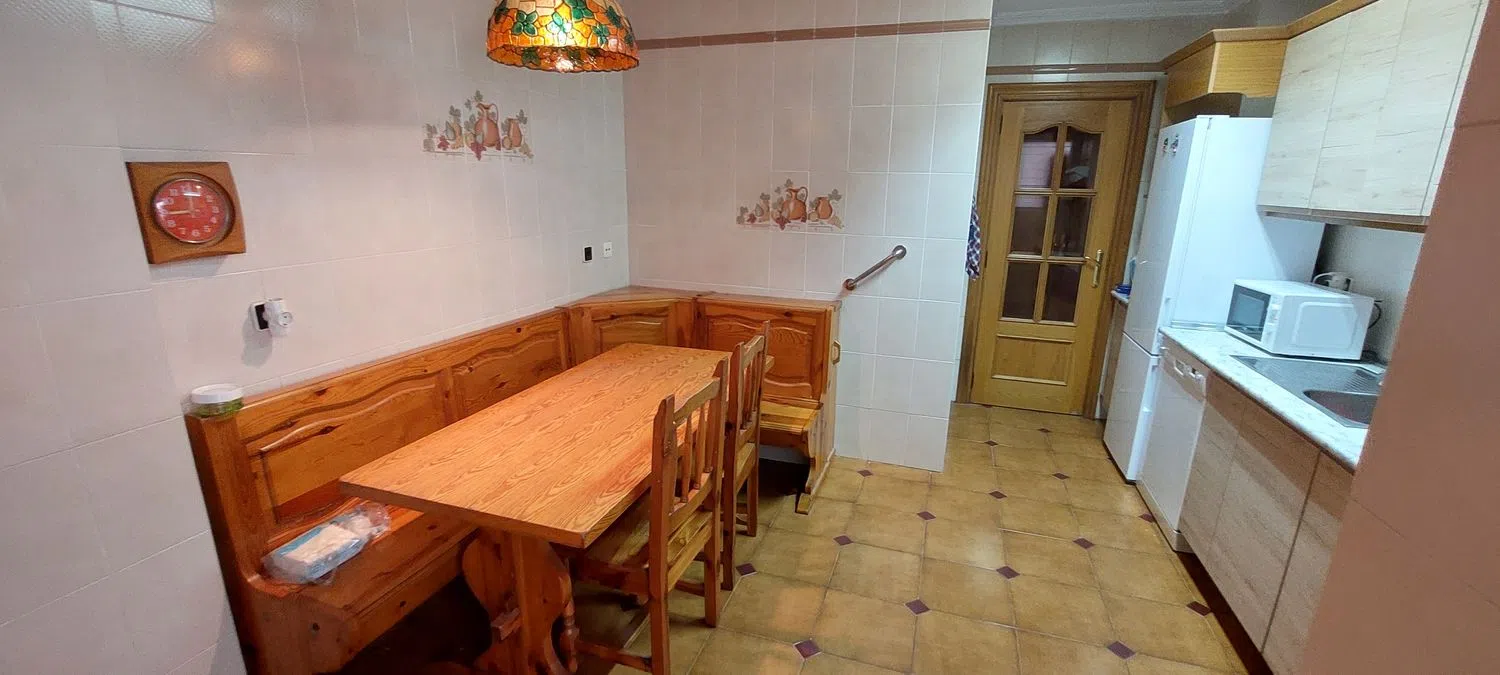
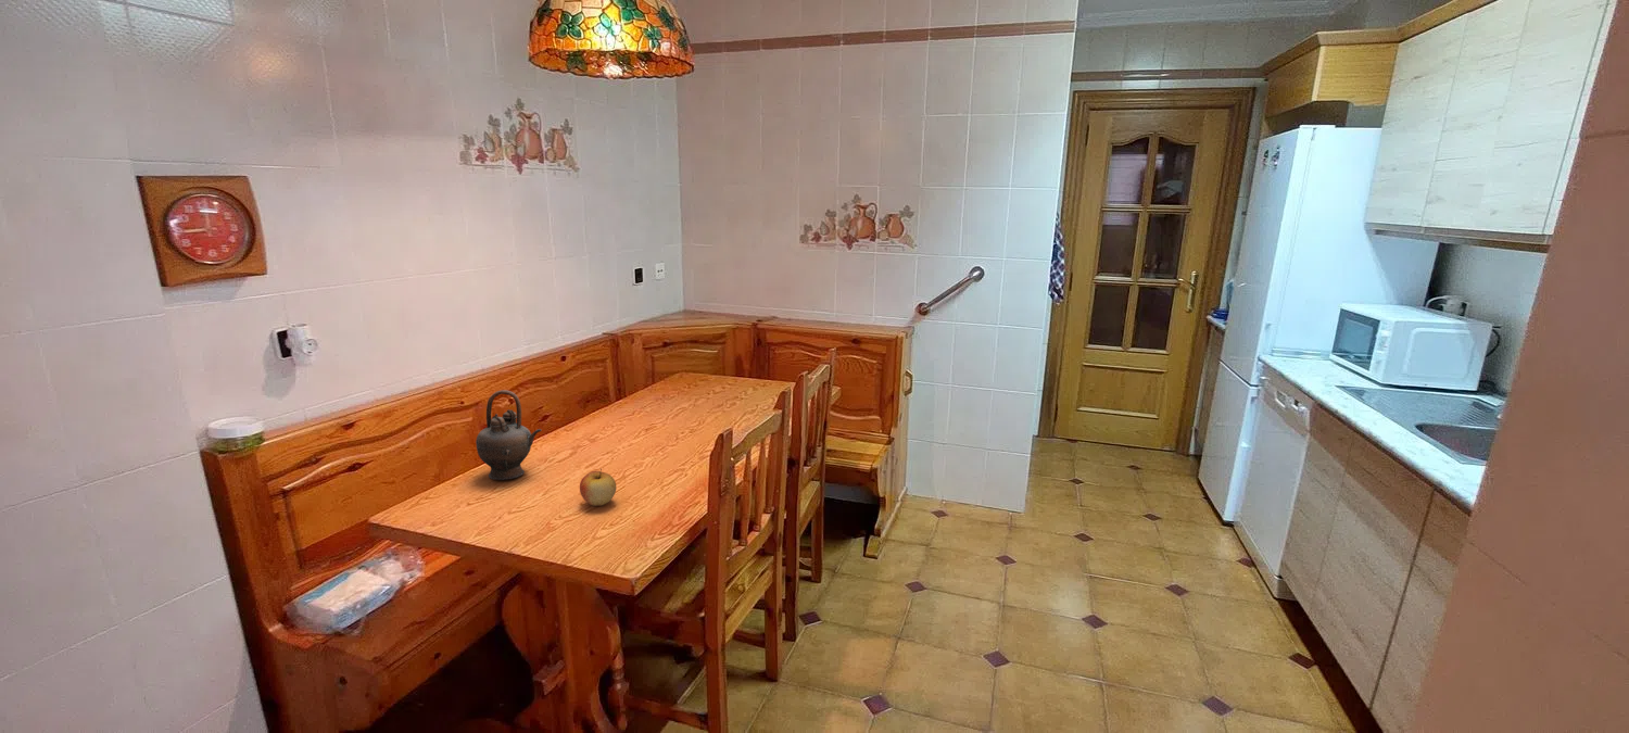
+ teapot (509, 433)
+ apple (597, 486)
